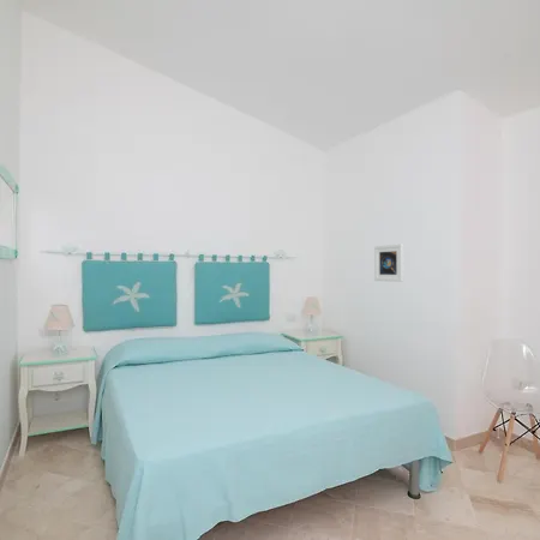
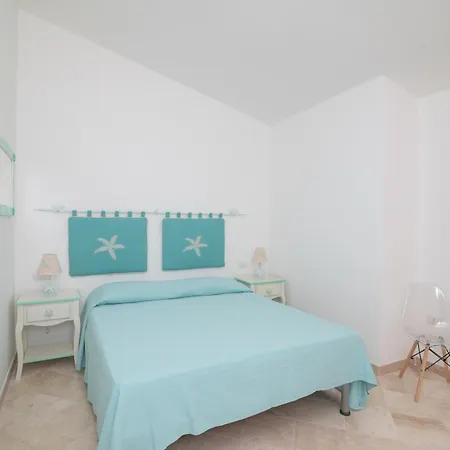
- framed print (388, 263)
